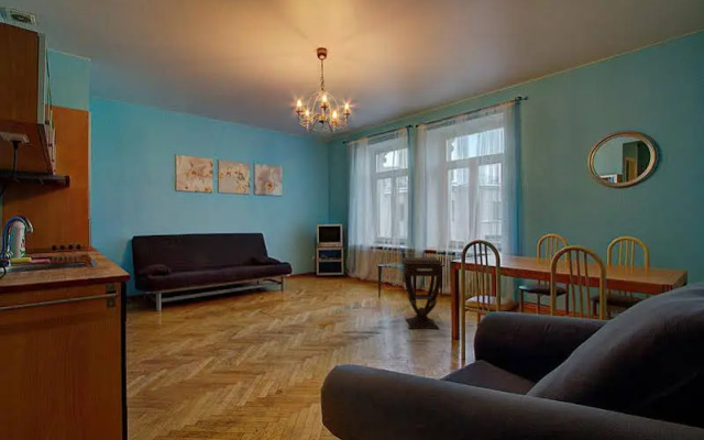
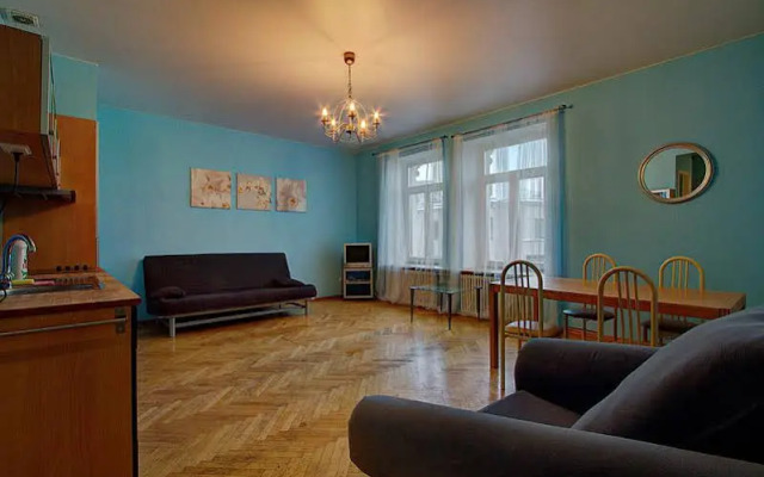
- side table (421, 295)
